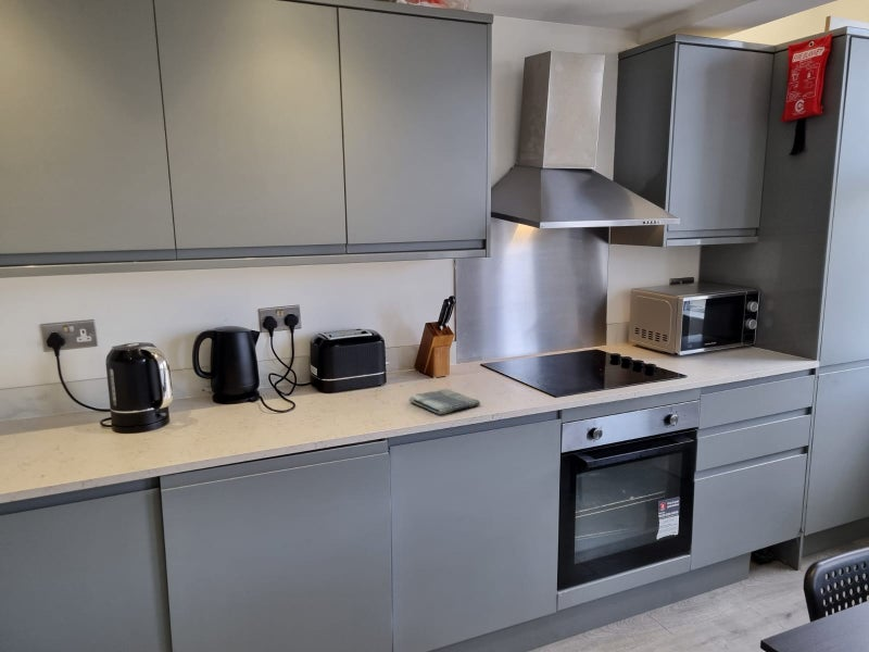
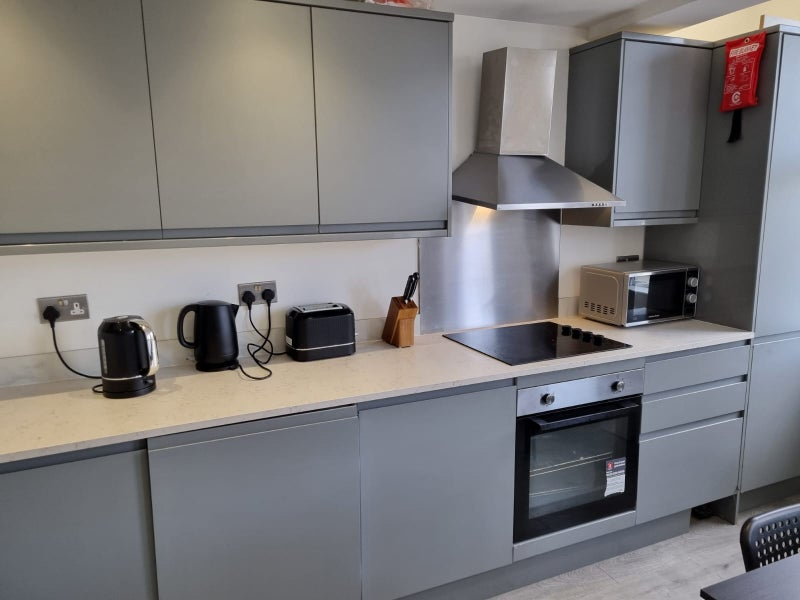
- dish towel (443, 399)
